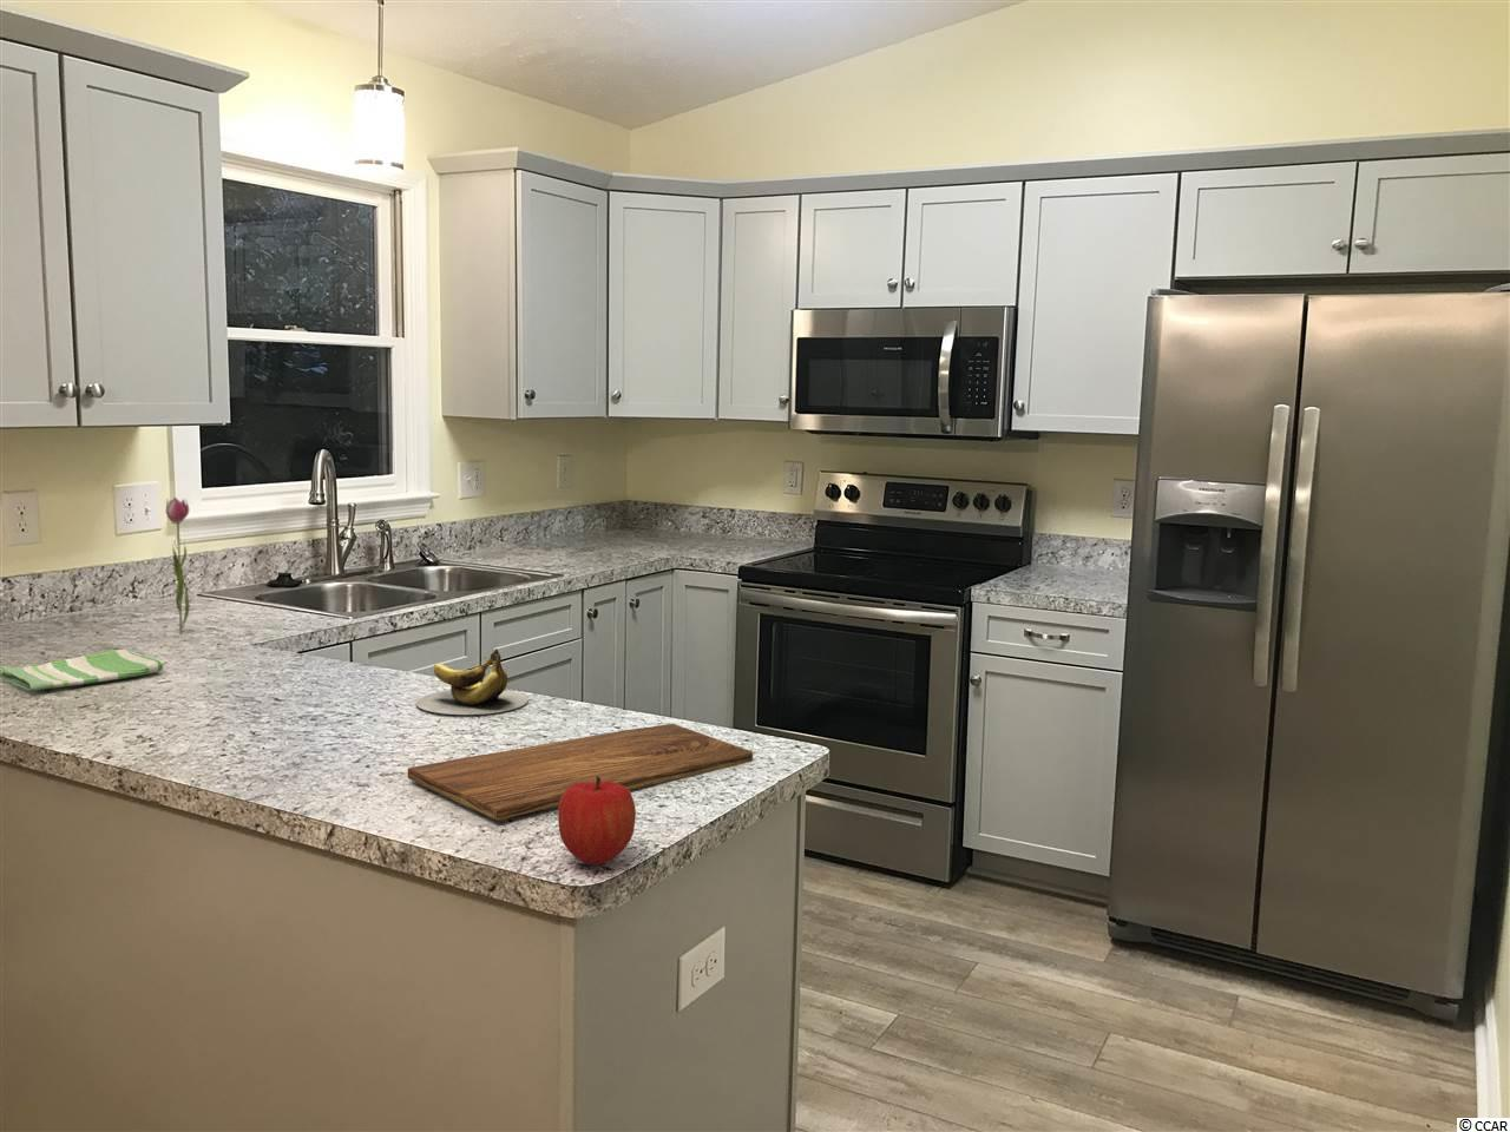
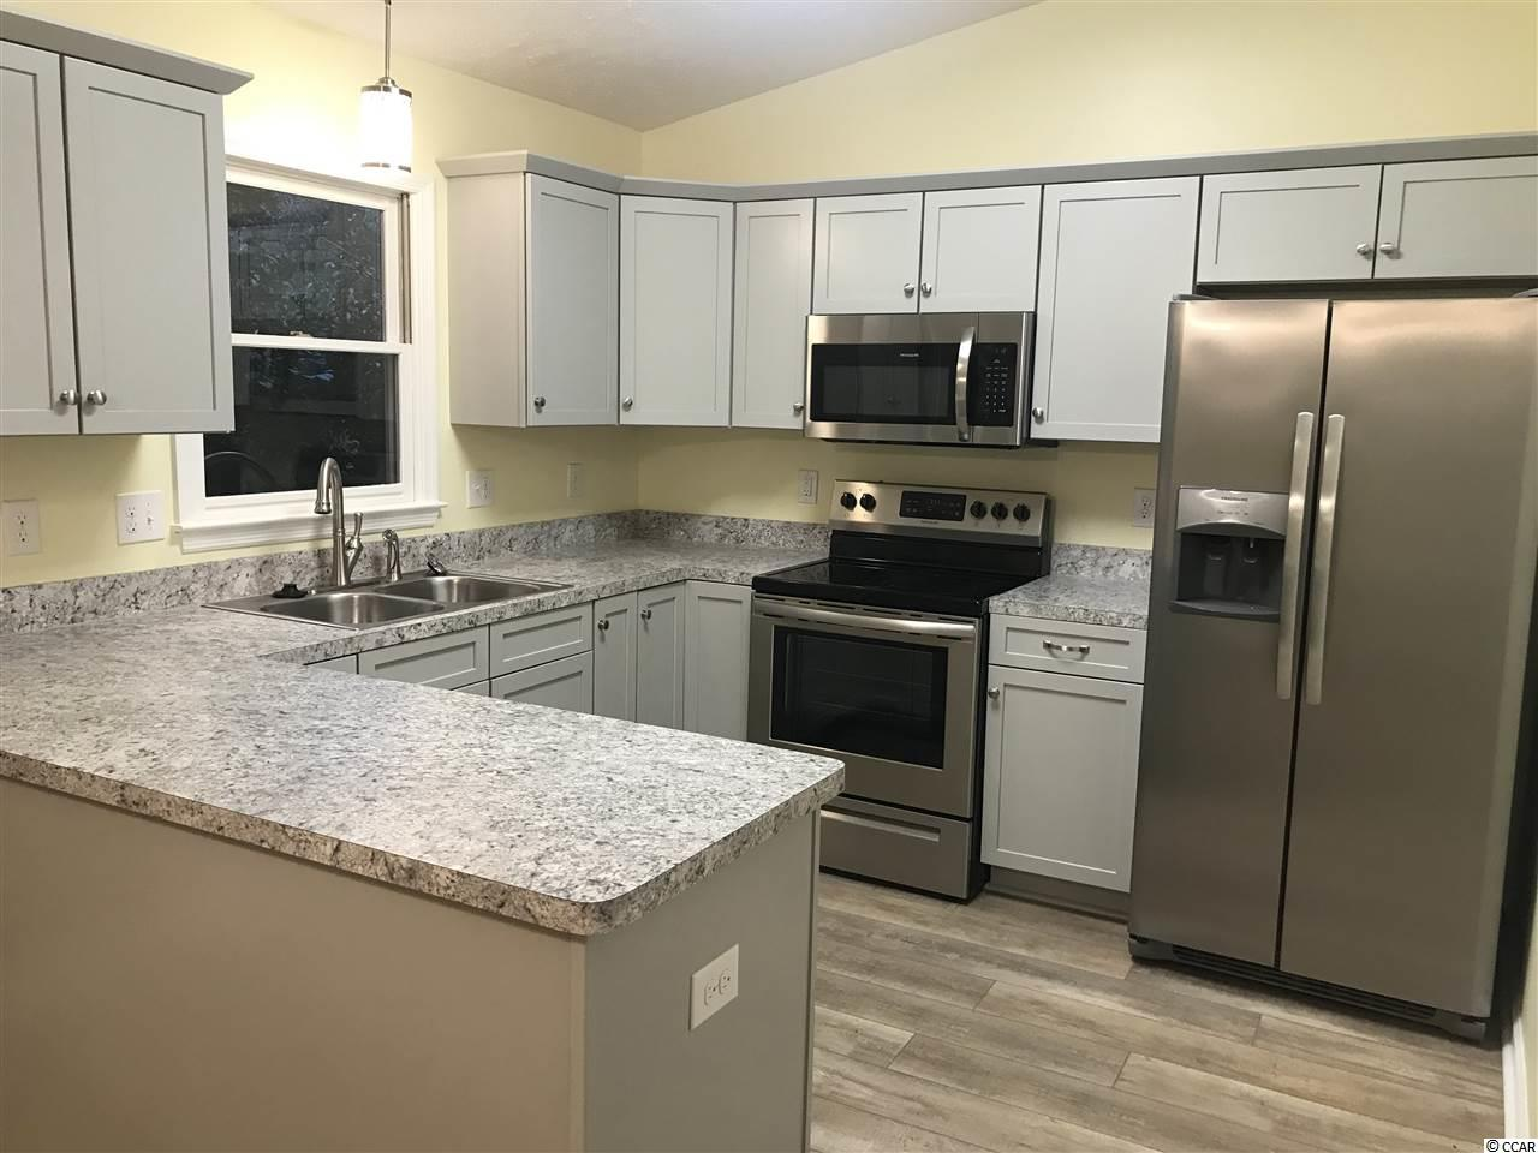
- fruit (596, 818)
- banana (472, 673)
- dish towel (82, 668)
- flower (178, 566)
- cutting board (590, 765)
